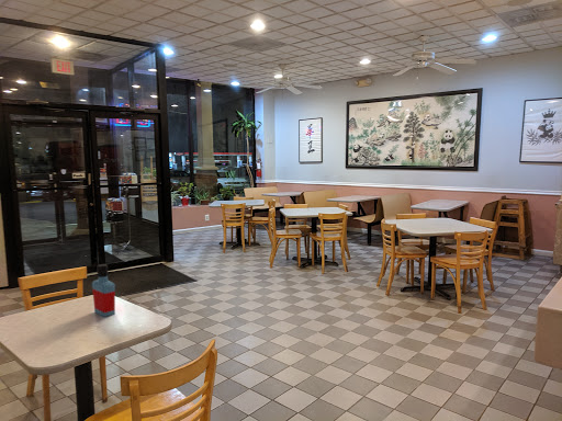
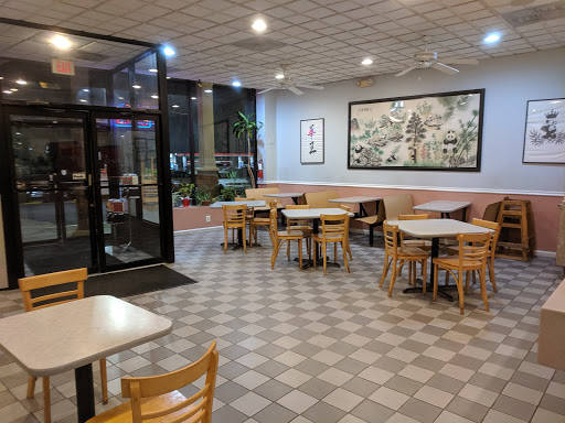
- bottle (103, 288)
